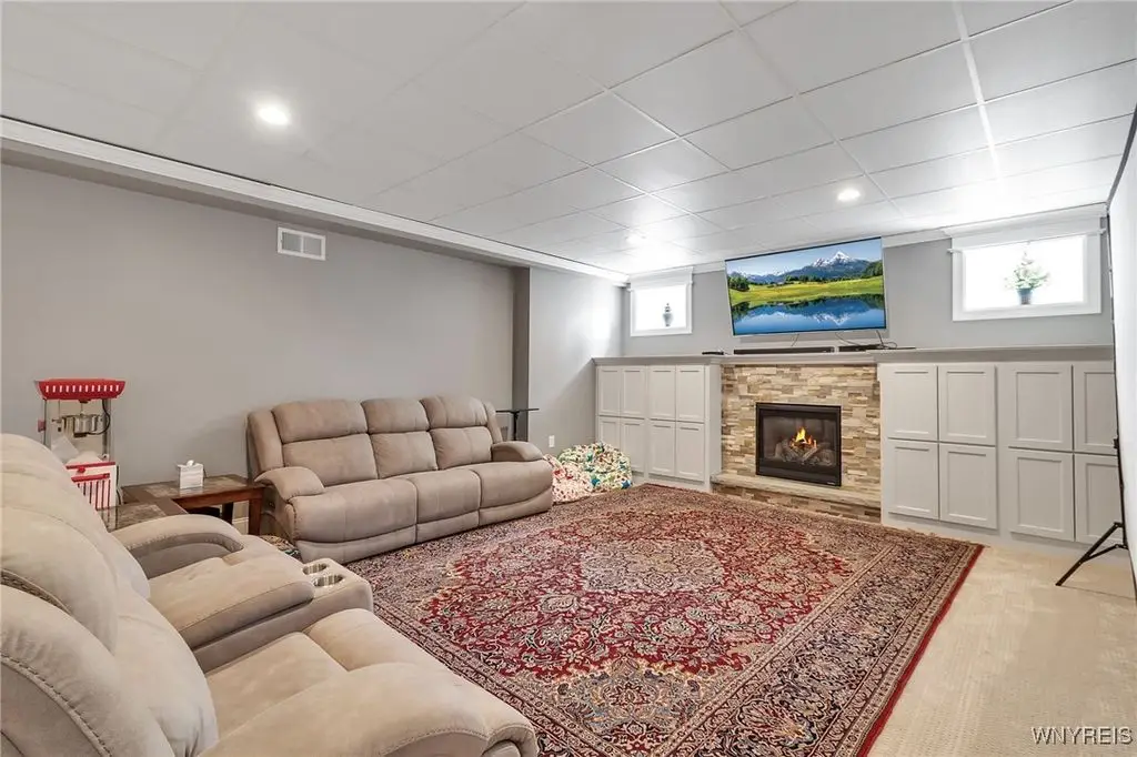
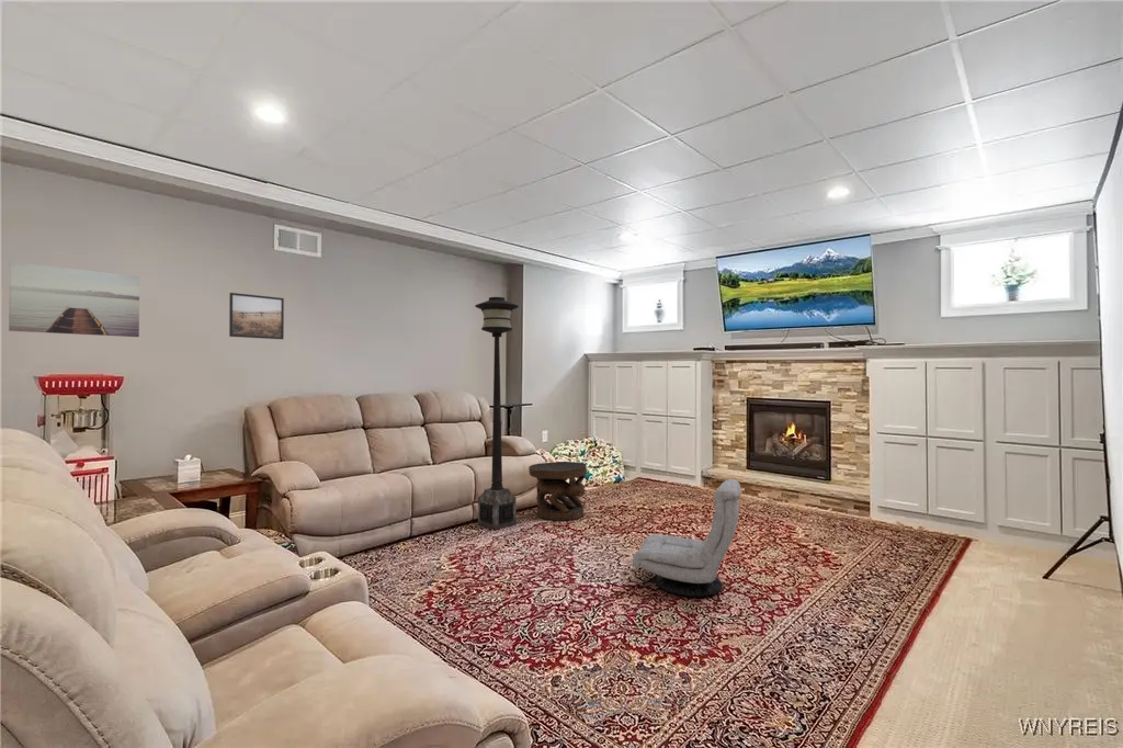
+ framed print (257, 316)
+ floor lamp (497, 410)
+ side table (559, 489)
+ chair (688, 539)
+ wall art (78, 302)
